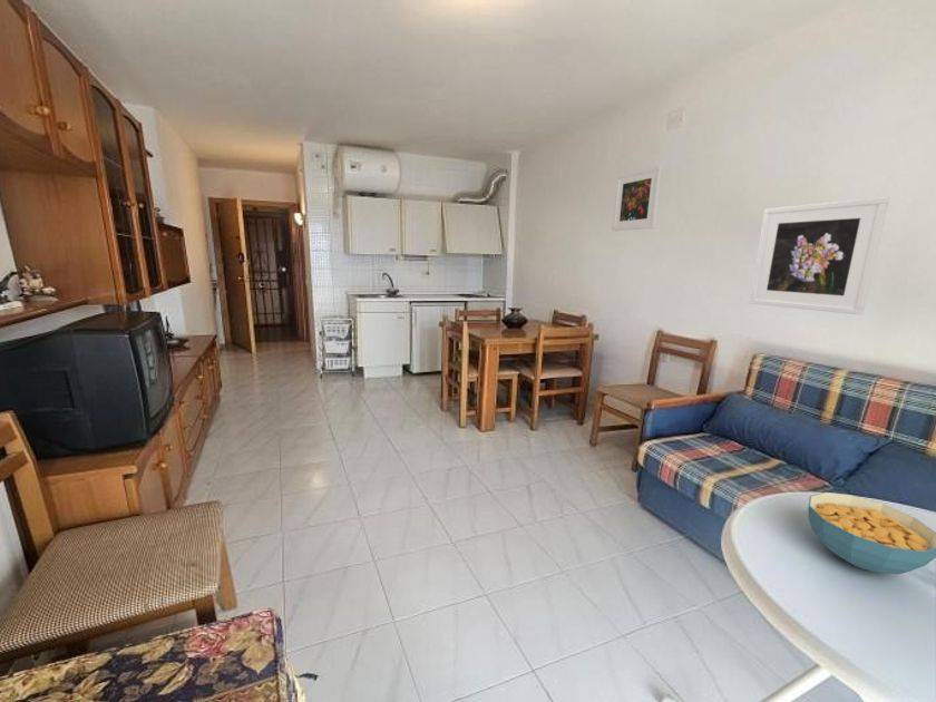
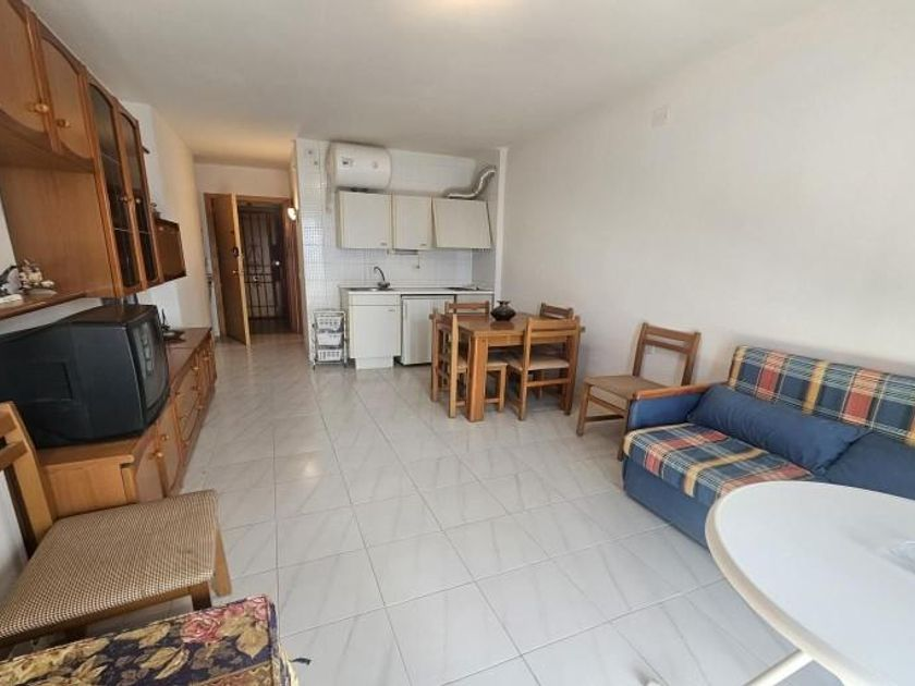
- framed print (635, 201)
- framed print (809, 257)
- cereal bowl (864, 539)
